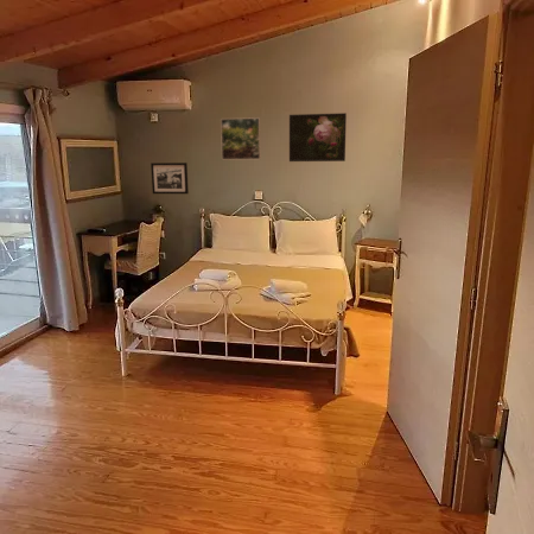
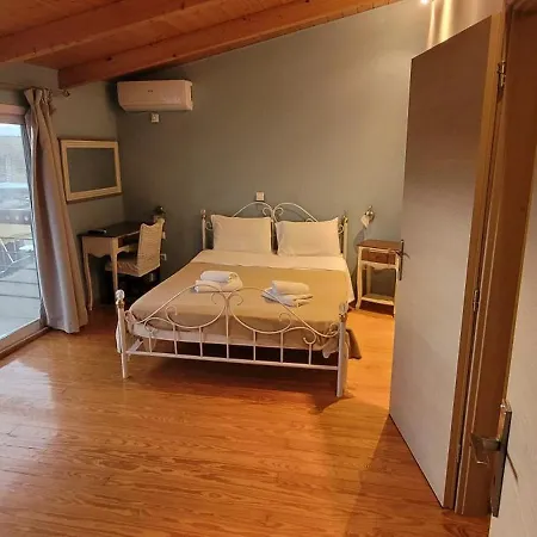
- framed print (240, 139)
- picture frame (169, 178)
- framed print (317, 138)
